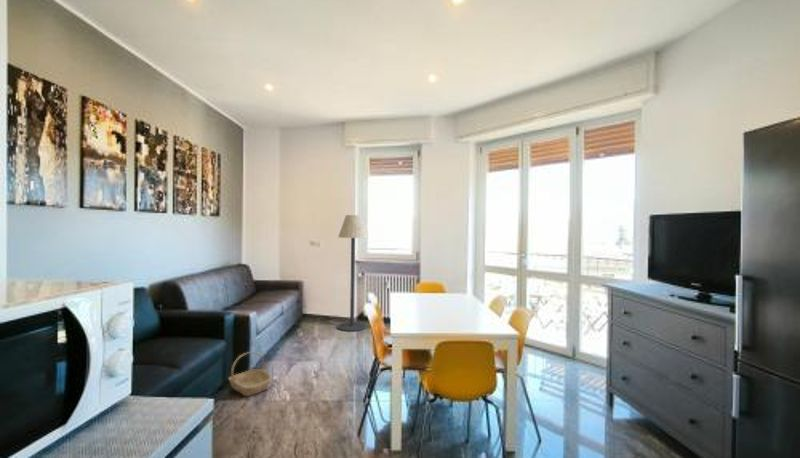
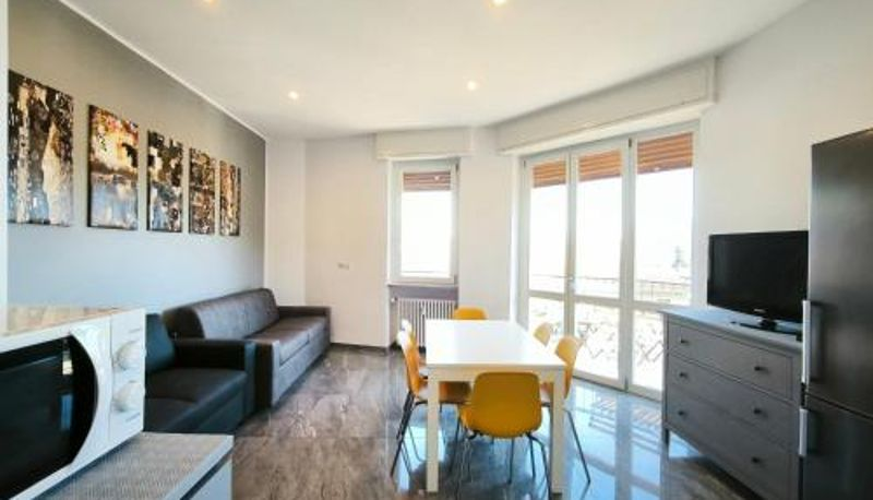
- floor lamp (352, 271)
- basket (250, 370)
